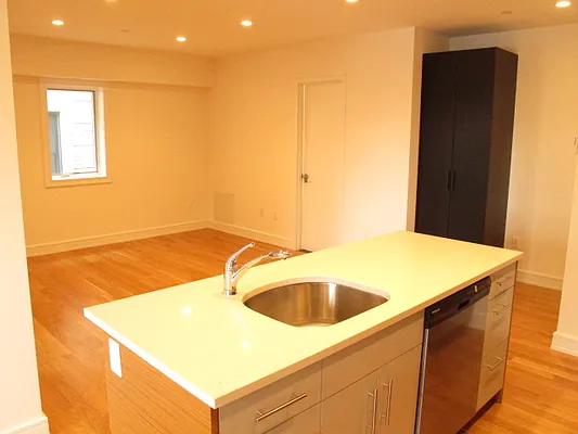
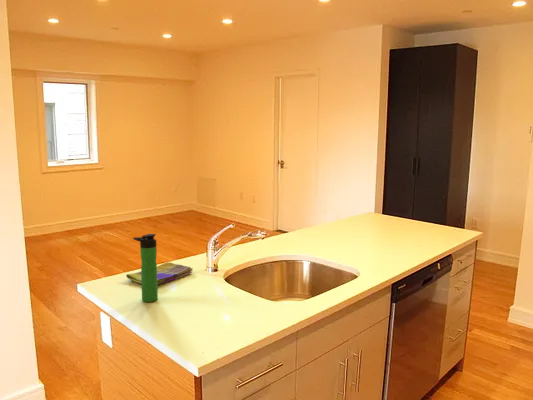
+ dish towel (160, 273)
+ bottle (146, 268)
